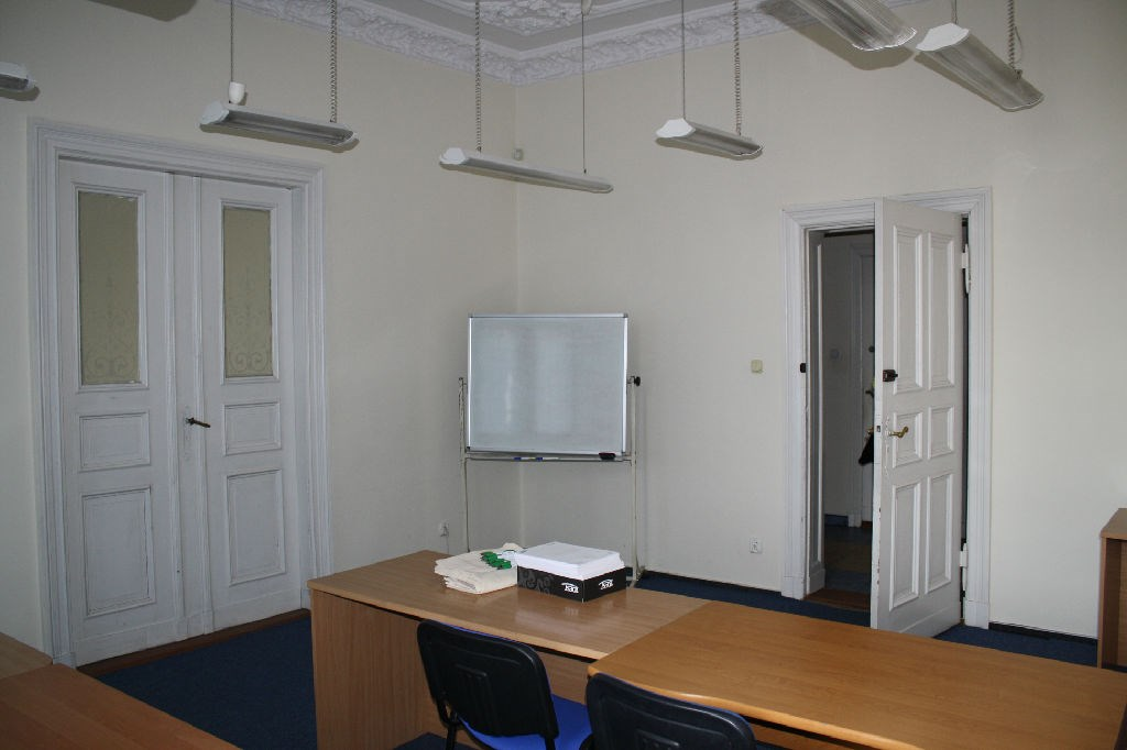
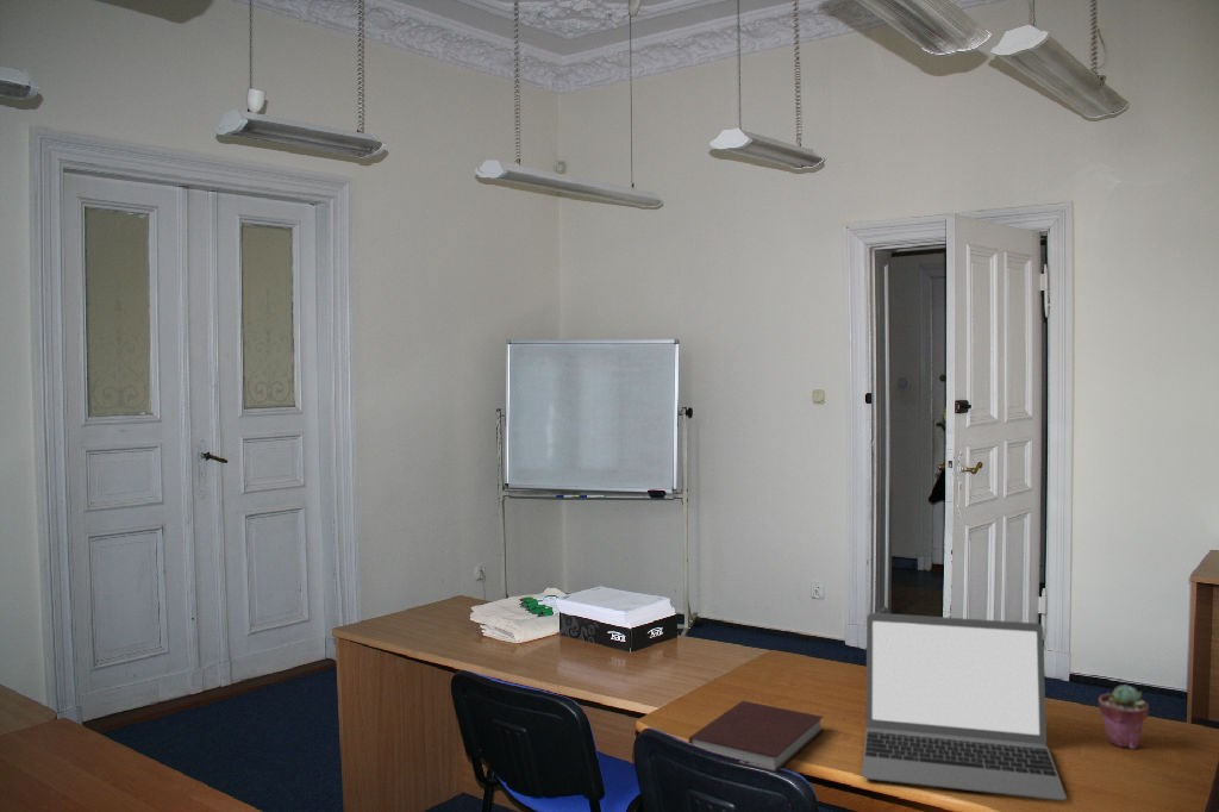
+ potted succulent (1123, 713)
+ notebook (757, 733)
+ laptop (956, 698)
